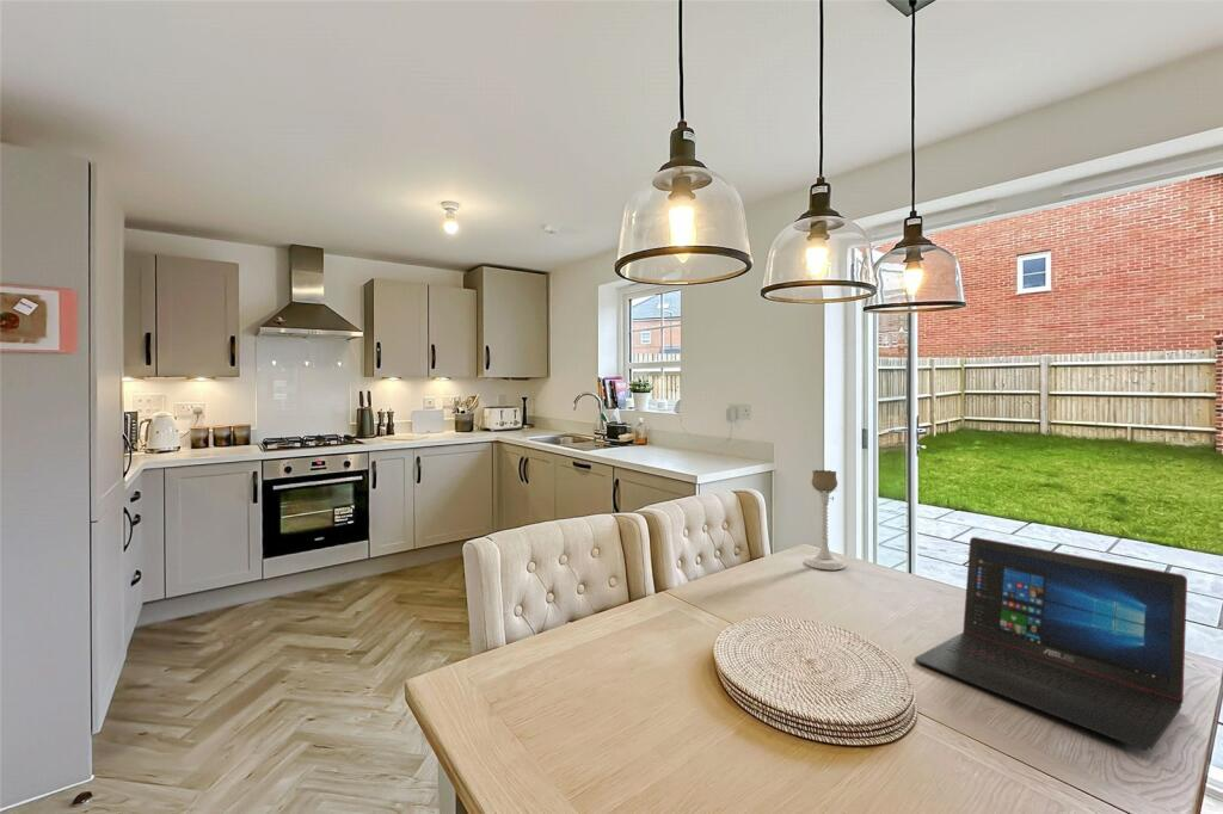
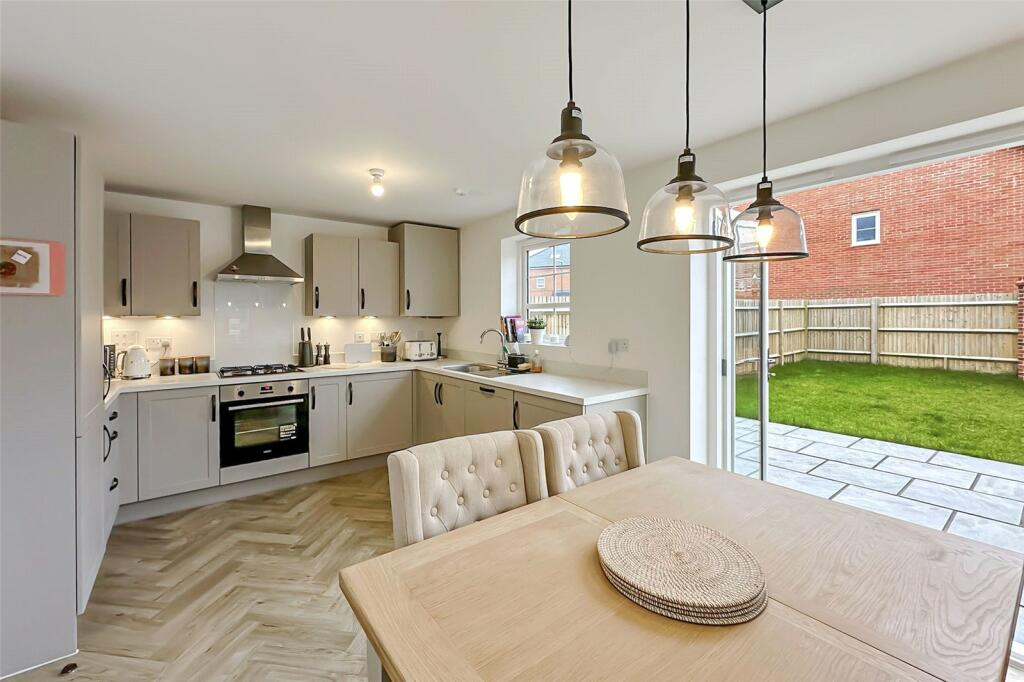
- candle holder (824, 517)
- laptop (1040, 622)
